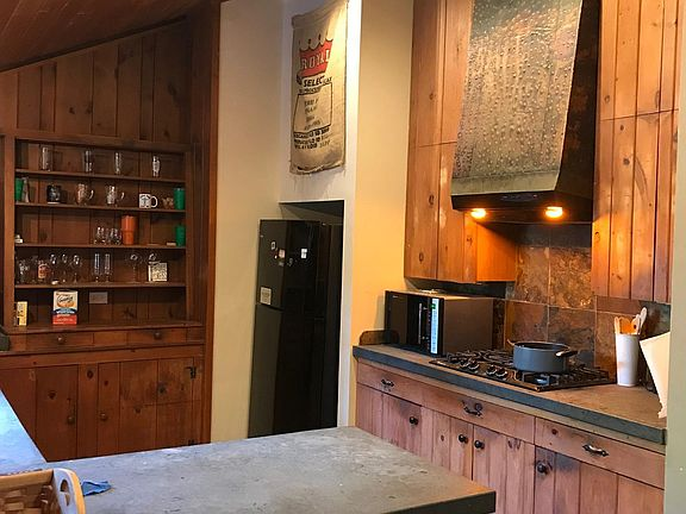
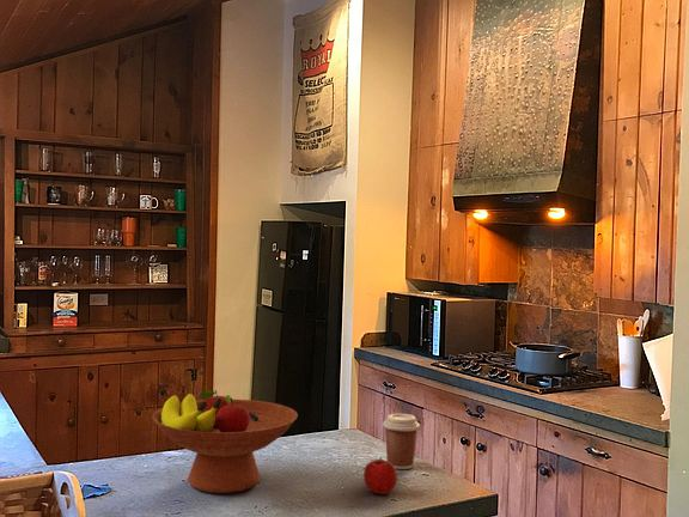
+ fruit bowl (225, 434)
+ apple (379, 473)
+ coffee cup (401, 440)
